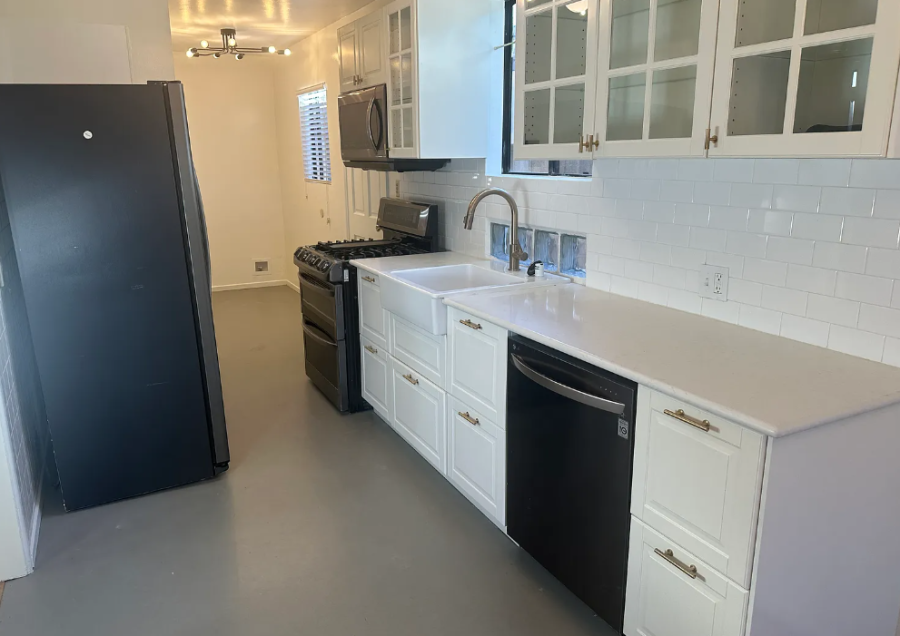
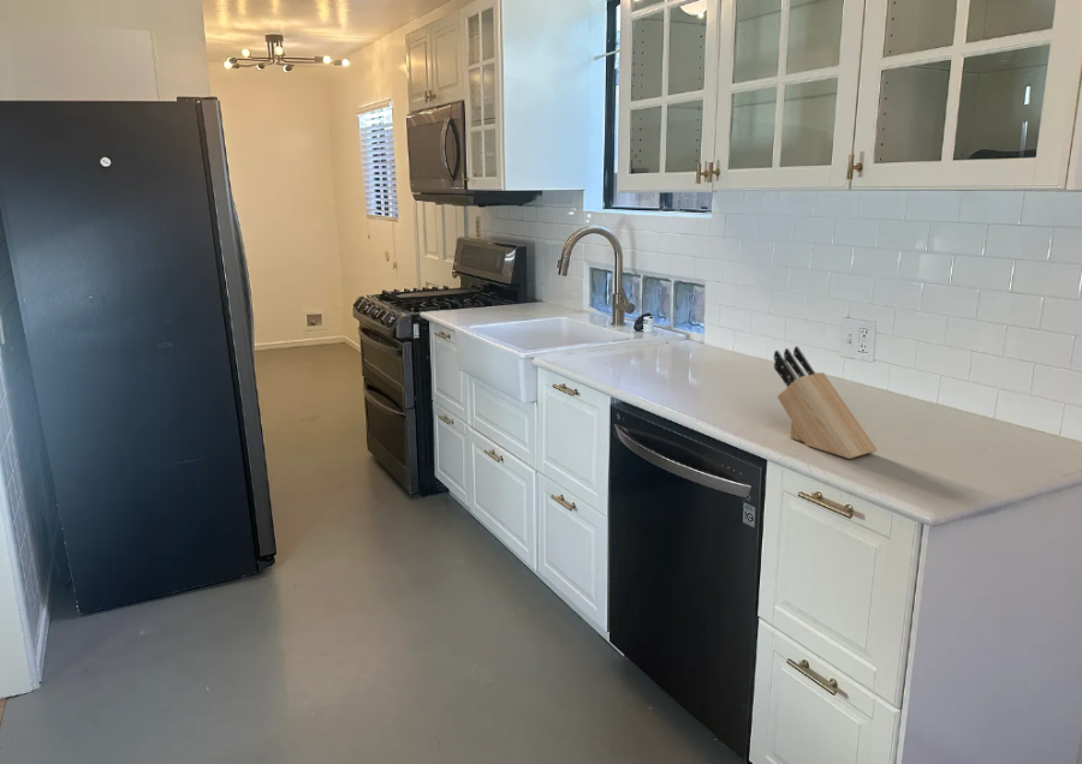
+ knife block (820, 399)
